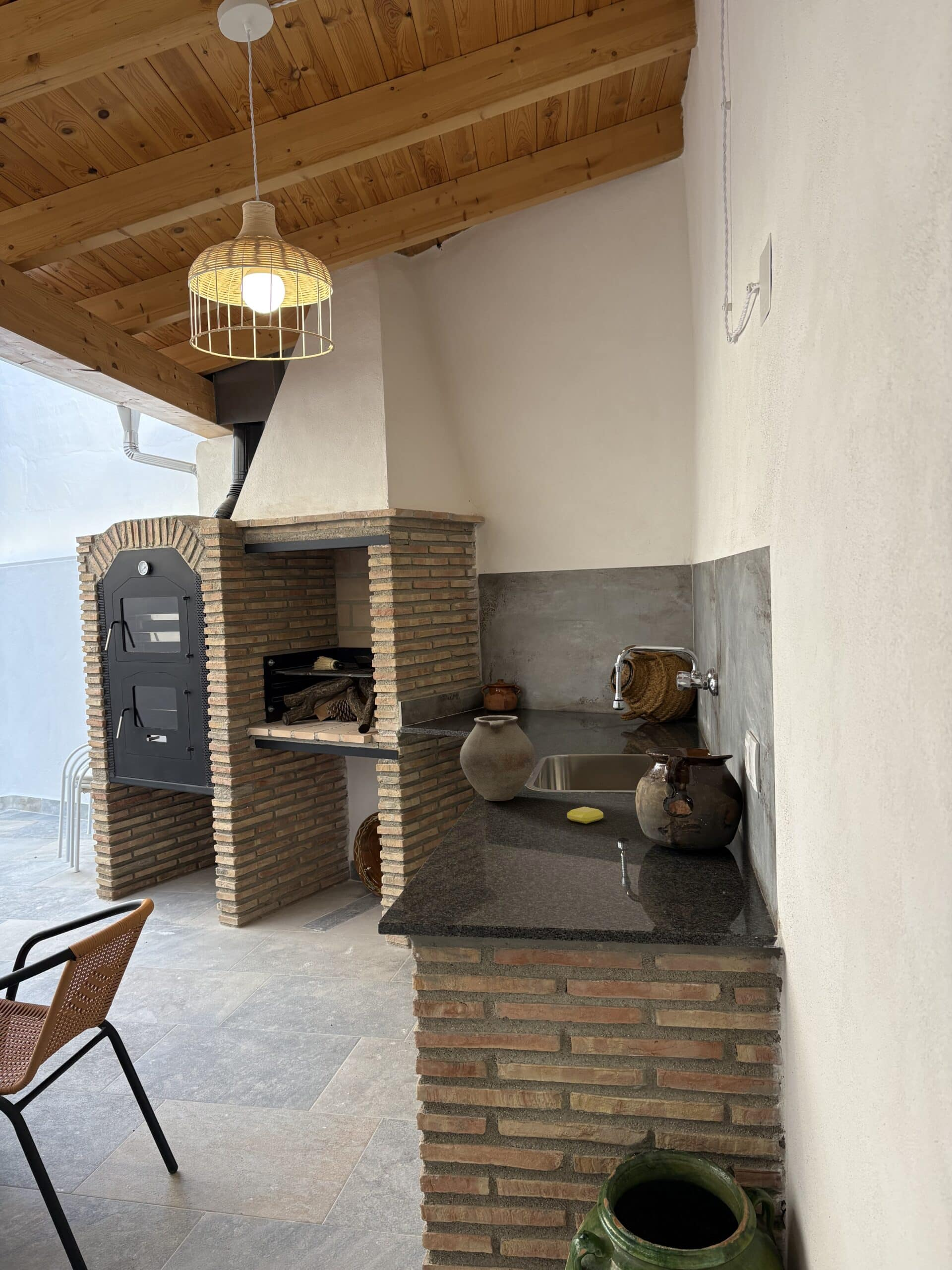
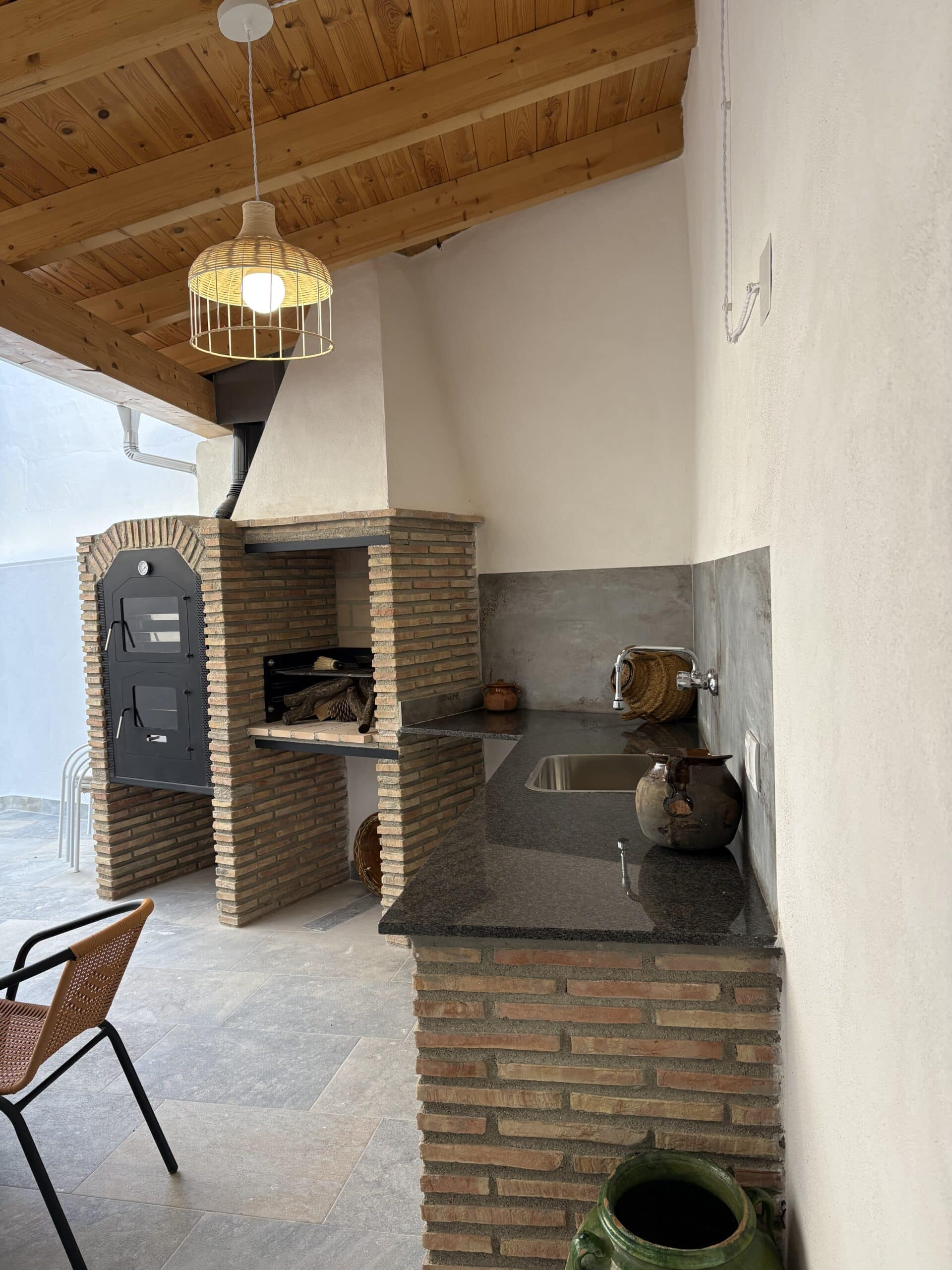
- soap bar (585, 815)
- ceramic pot (497, 758)
